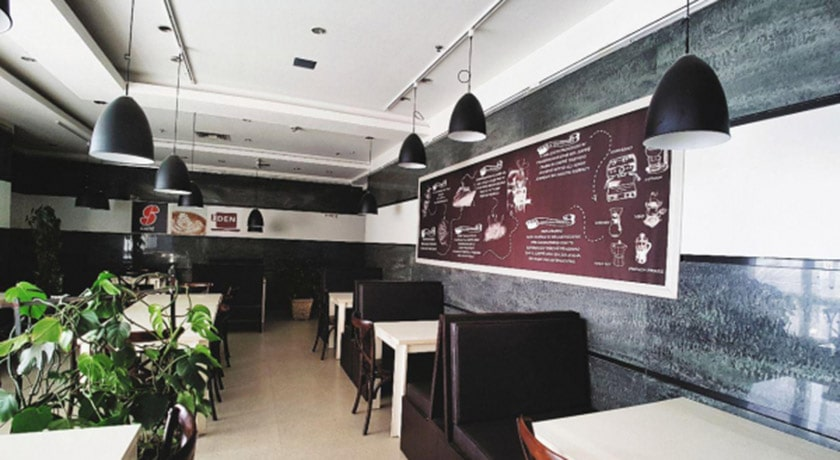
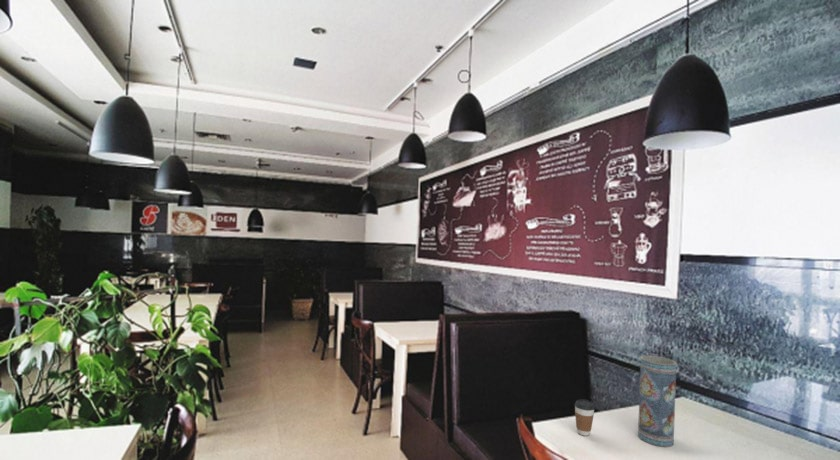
+ coffee cup (584, 417)
+ vase (656, 399)
